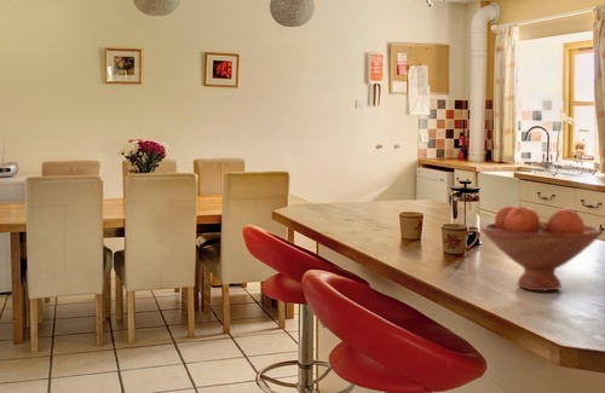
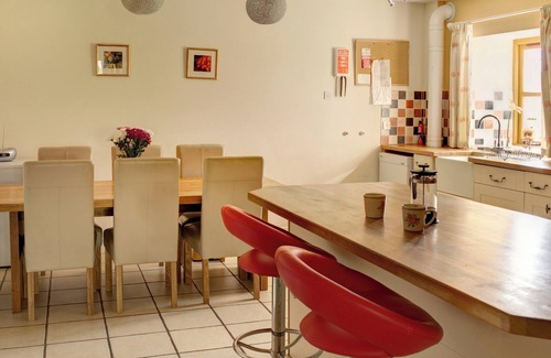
- fruit bowl (540, 245)
